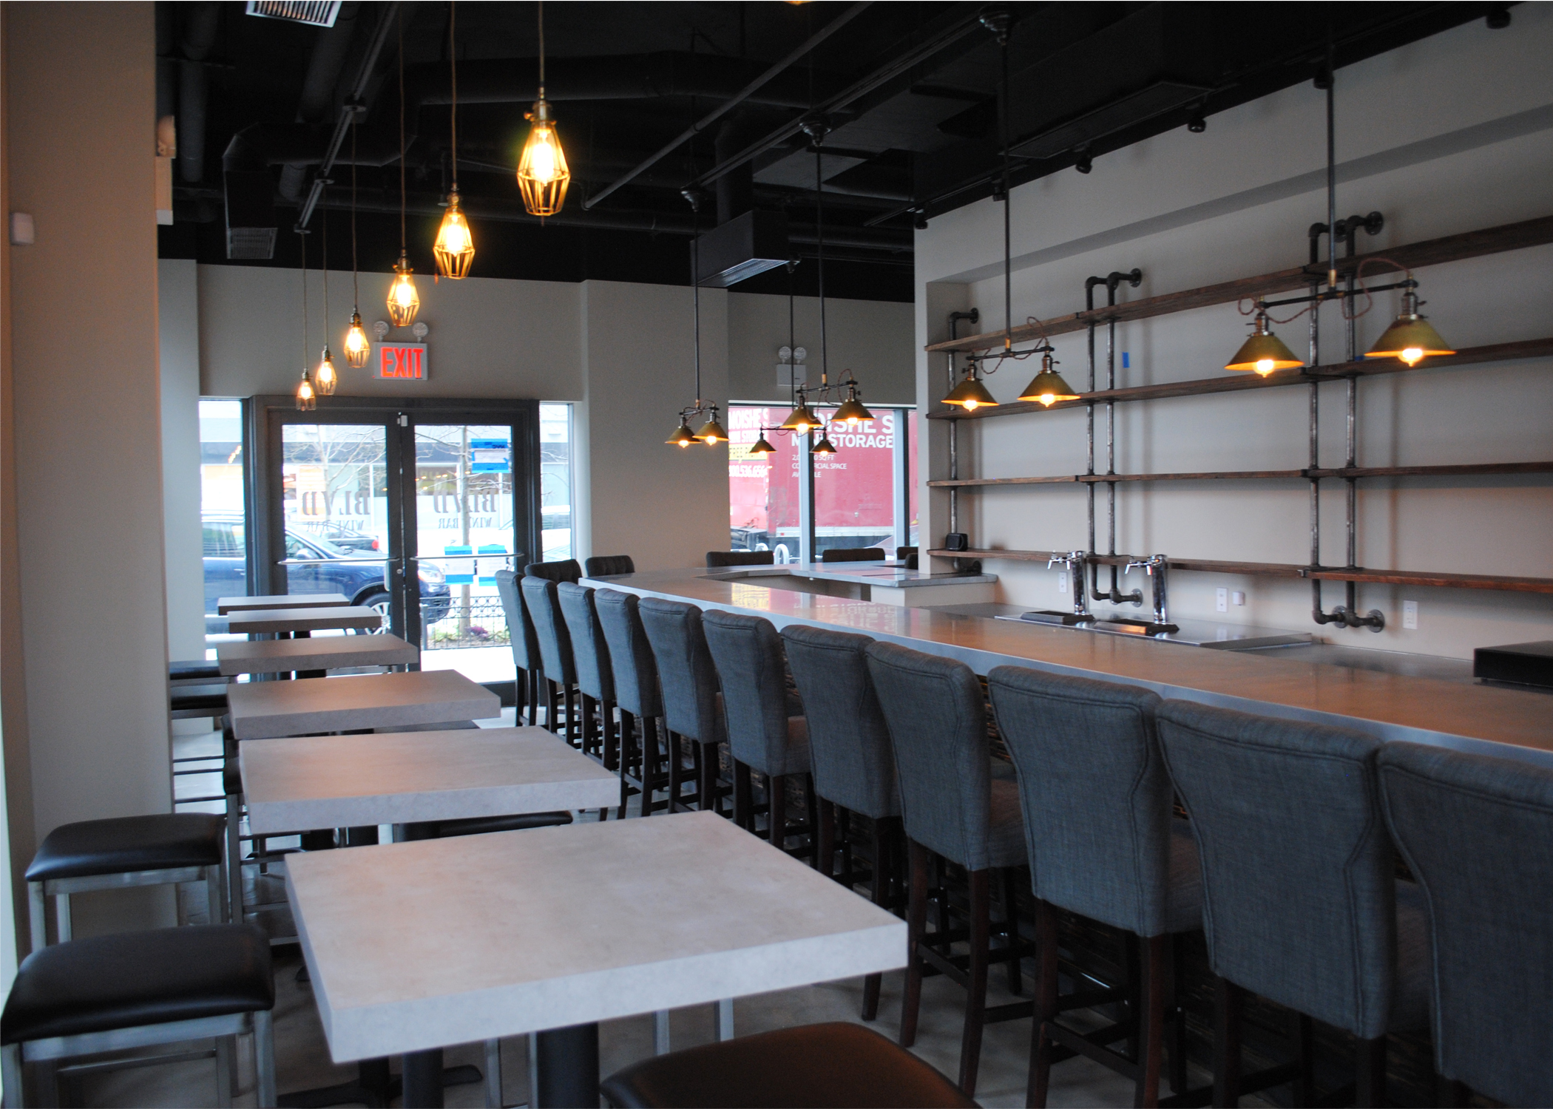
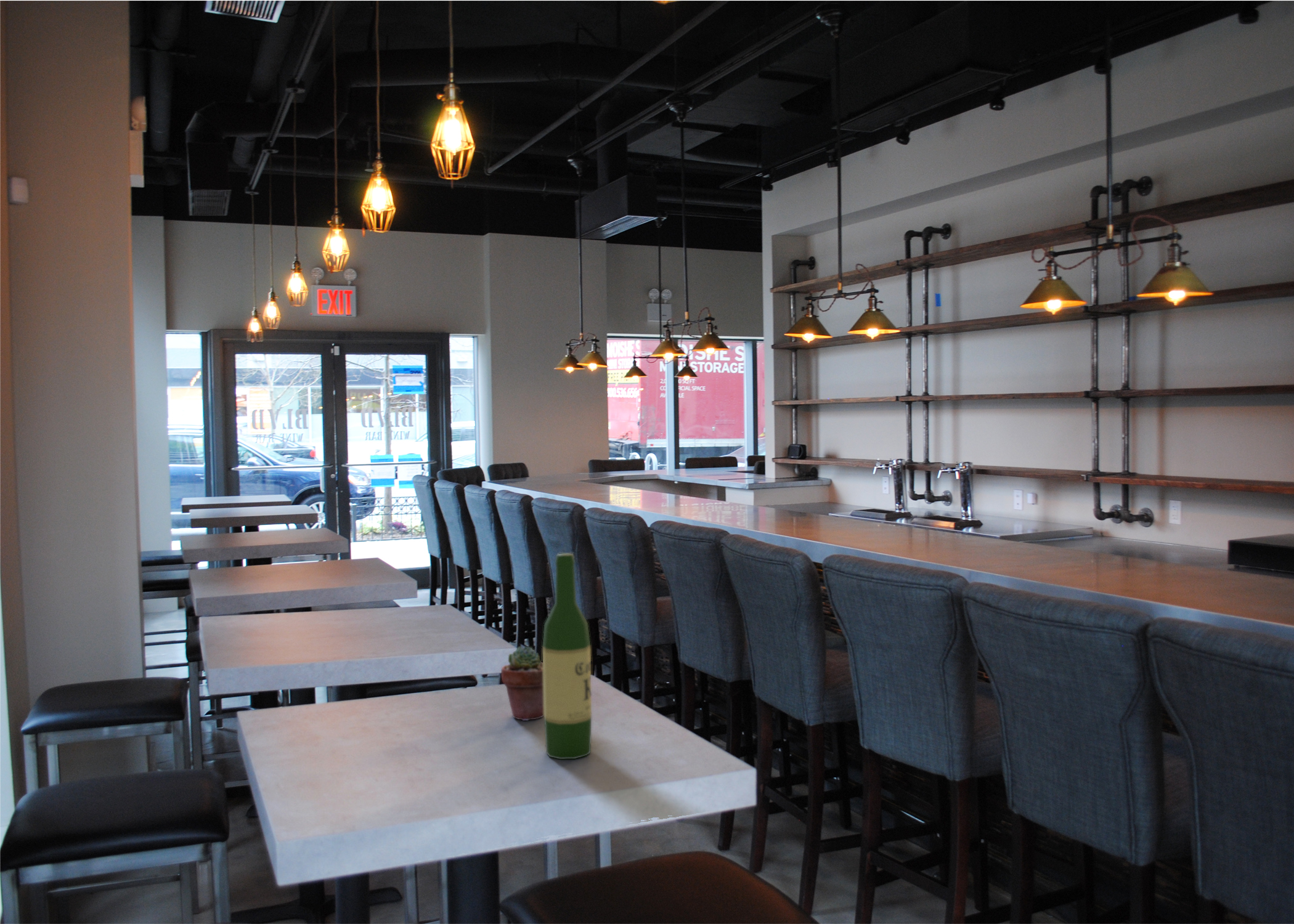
+ potted succulent (527, 681)
+ wine bottle (567, 654)
